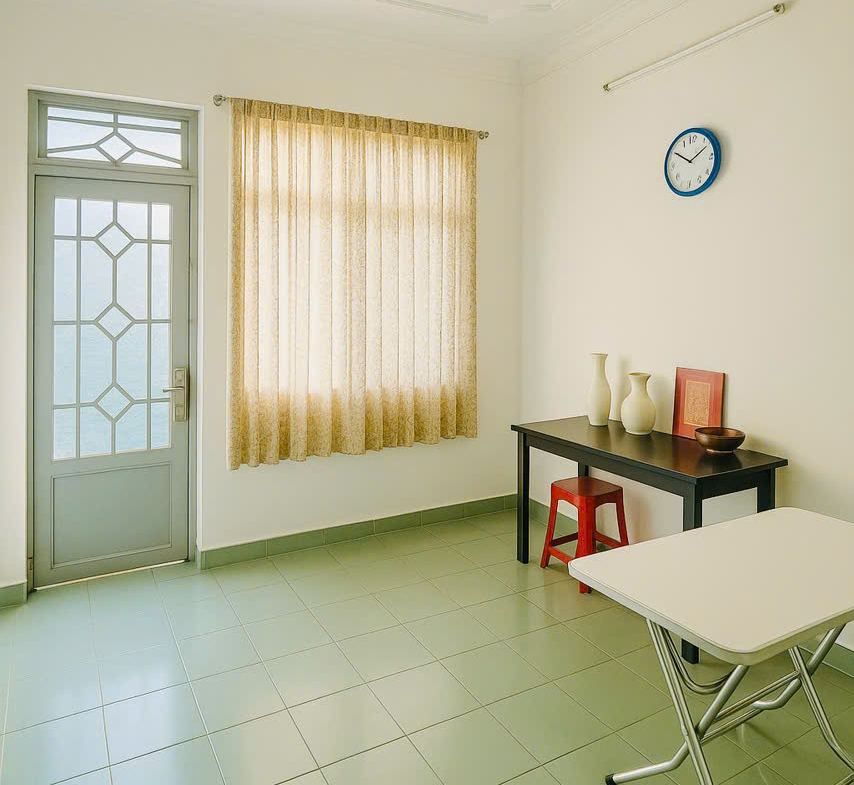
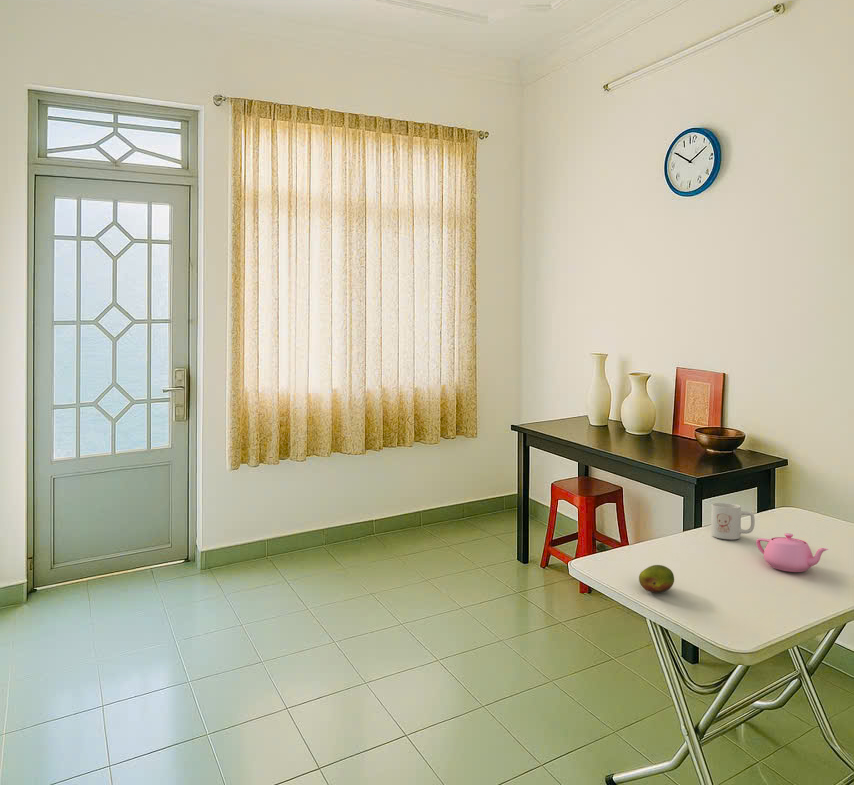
+ mug (732, 521)
+ fruit (657, 578)
+ teapot (790, 551)
